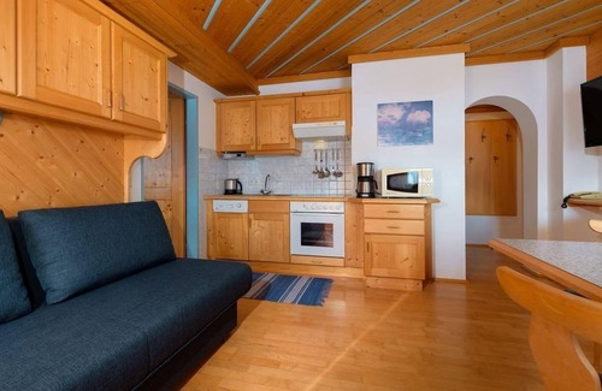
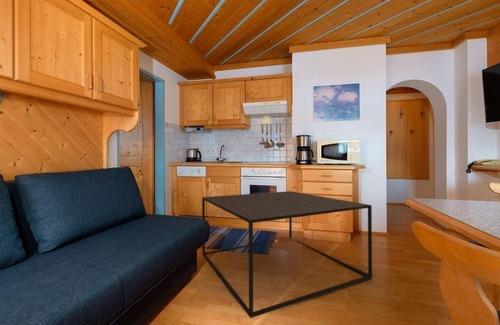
+ coffee table (272, 241)
